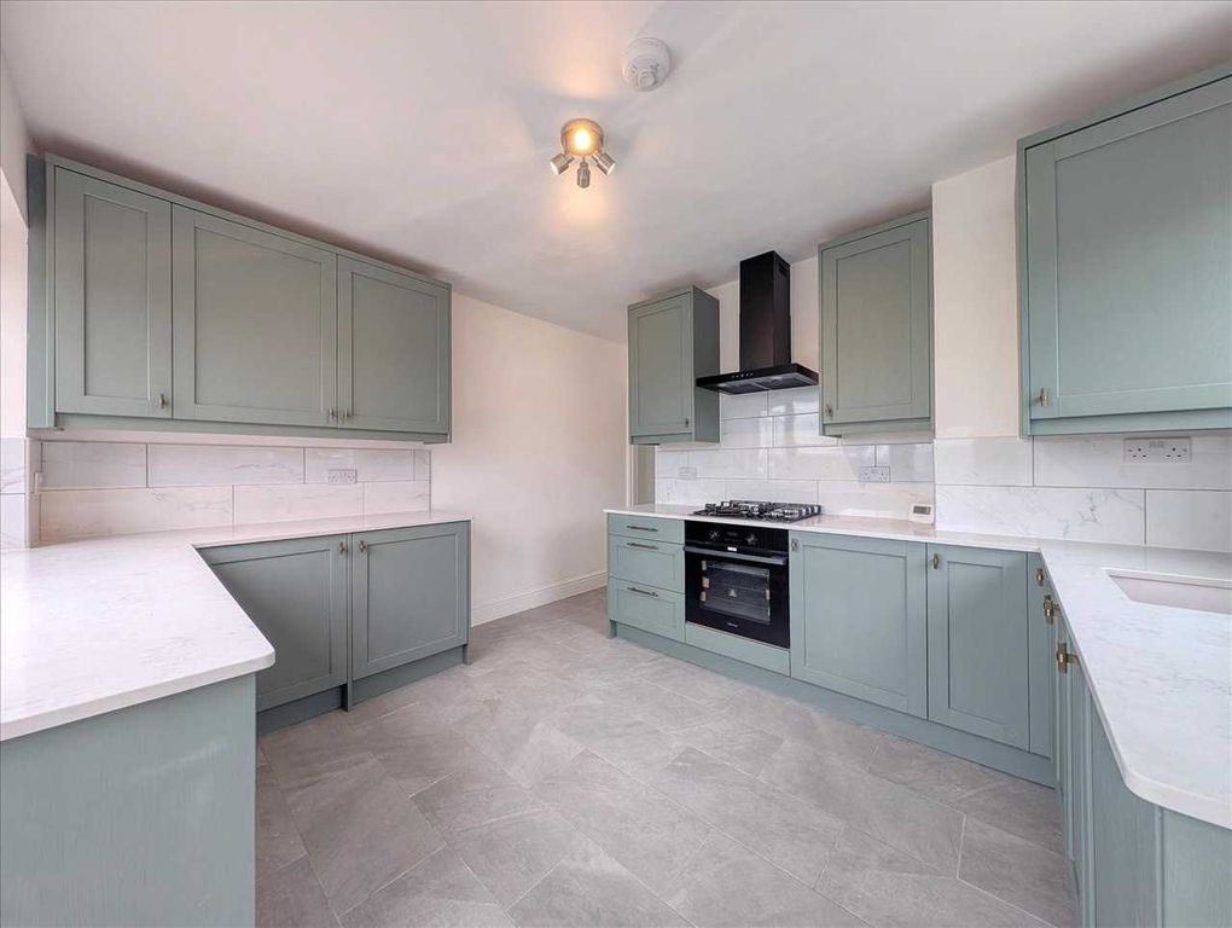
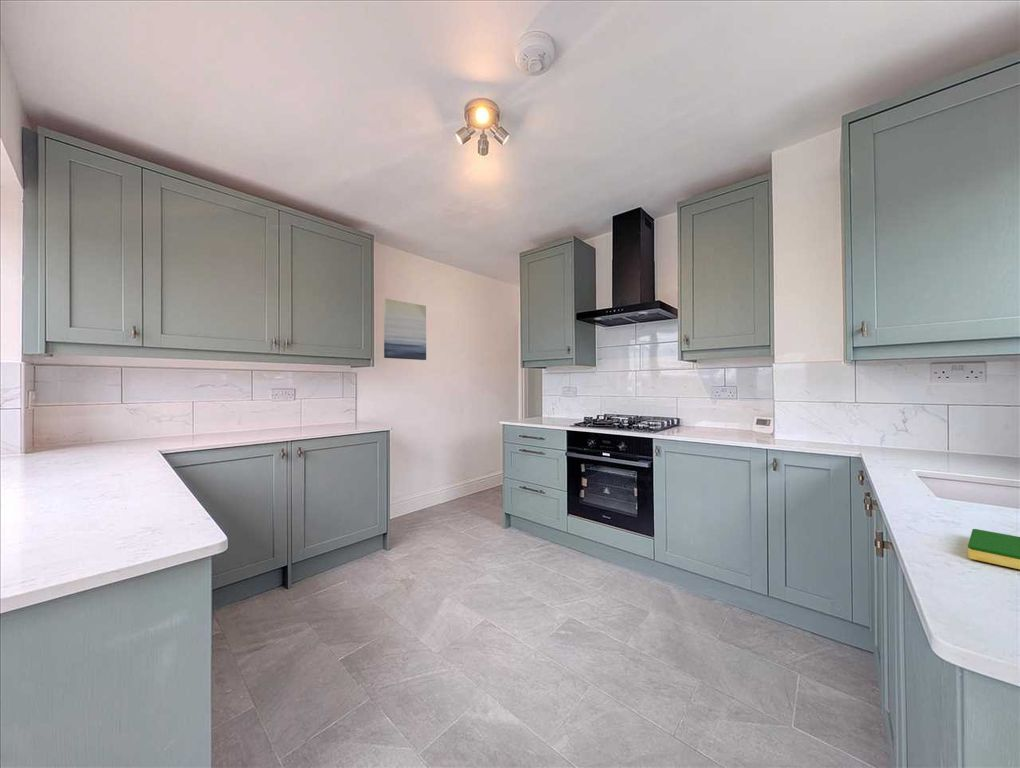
+ dish sponge (999, 548)
+ wall art (405, 330)
